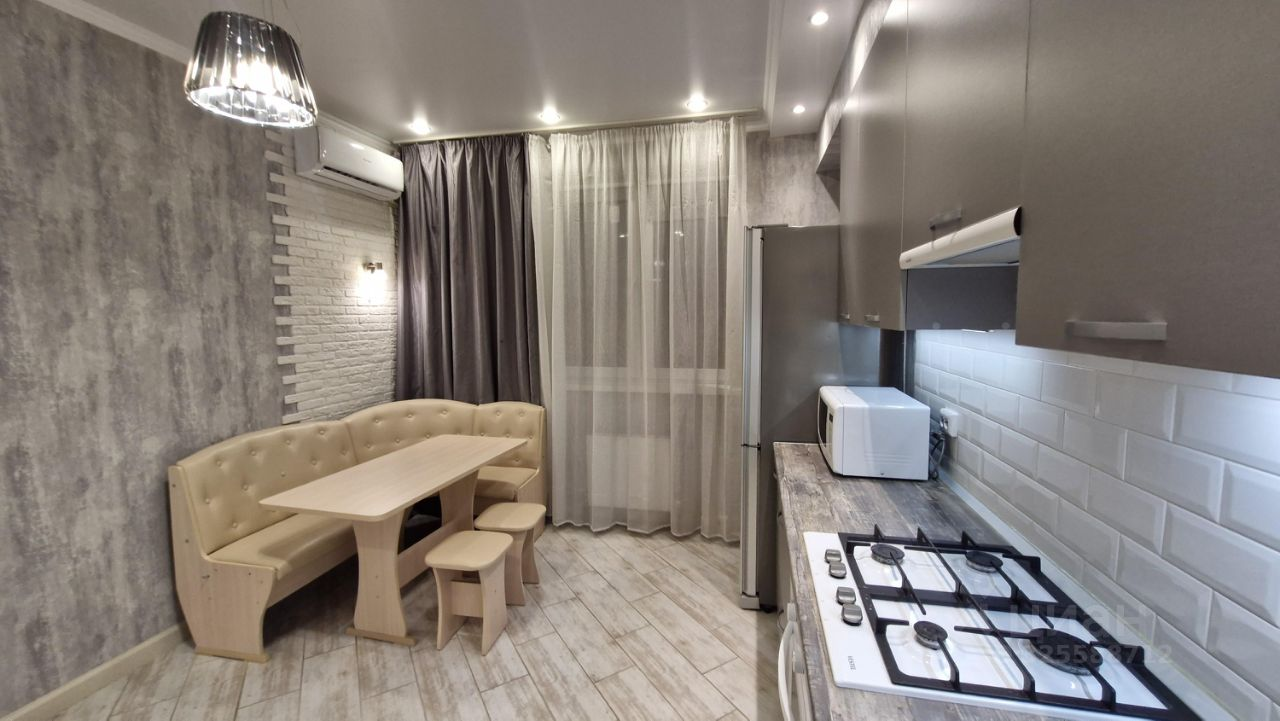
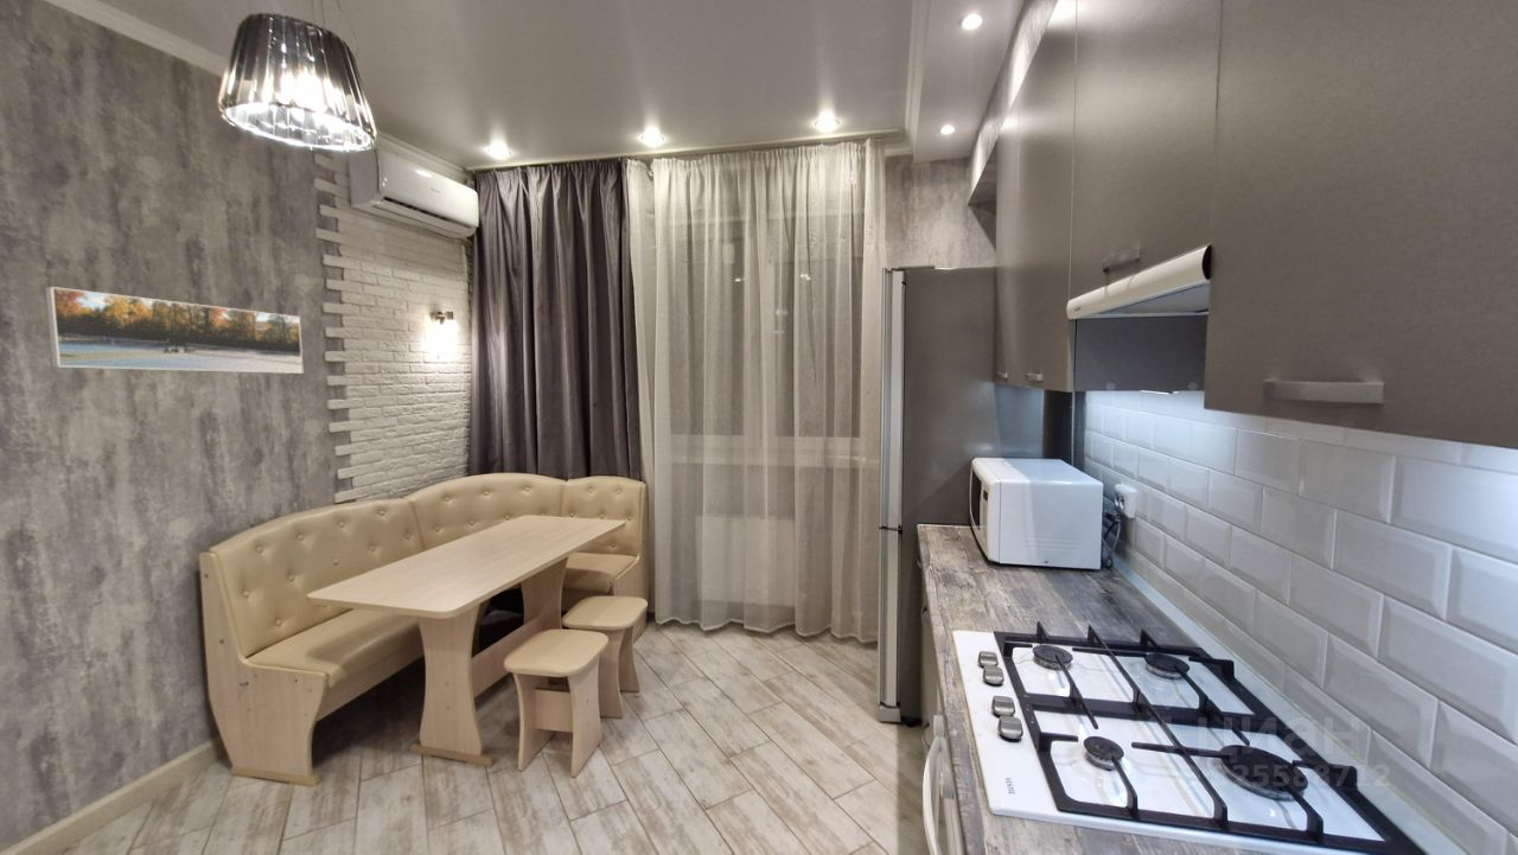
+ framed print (196, 337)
